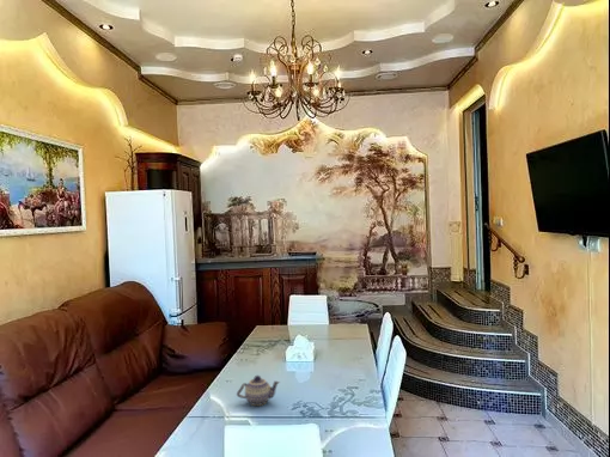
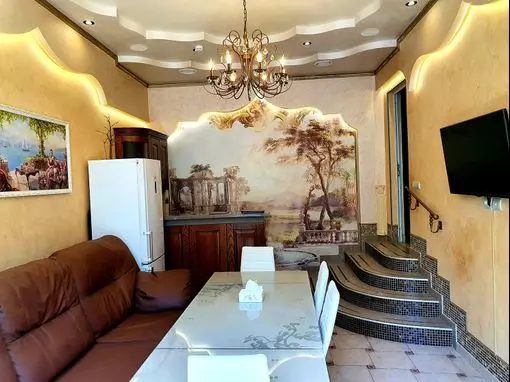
- teapot (258, 389)
